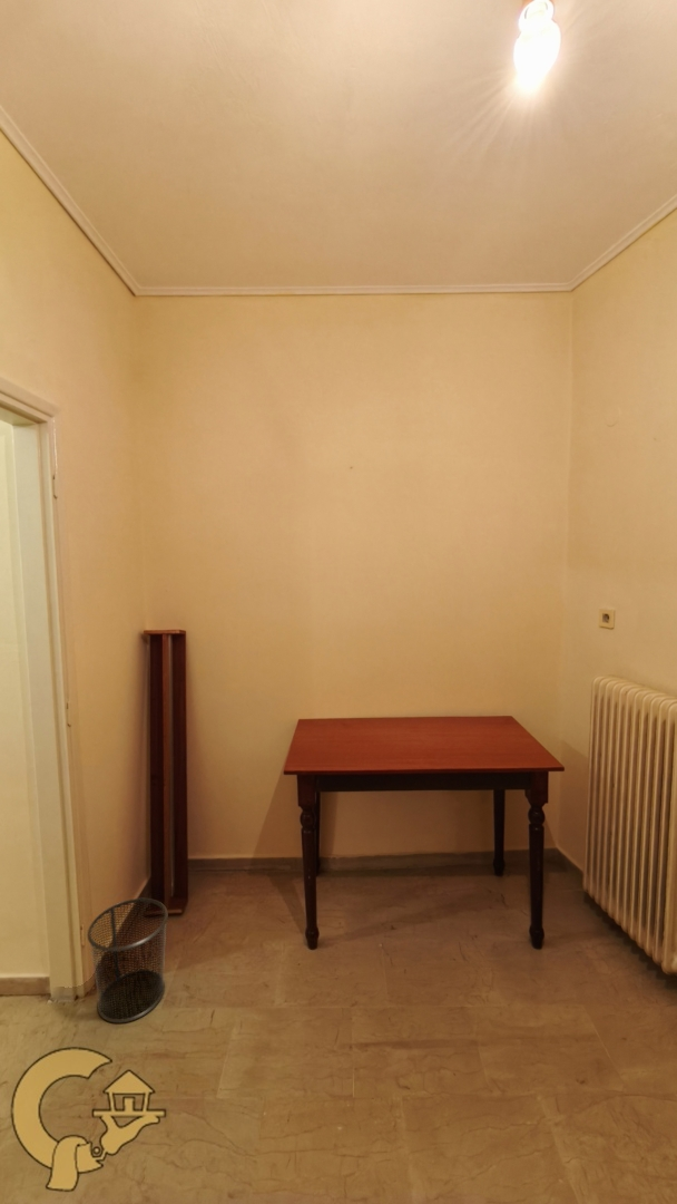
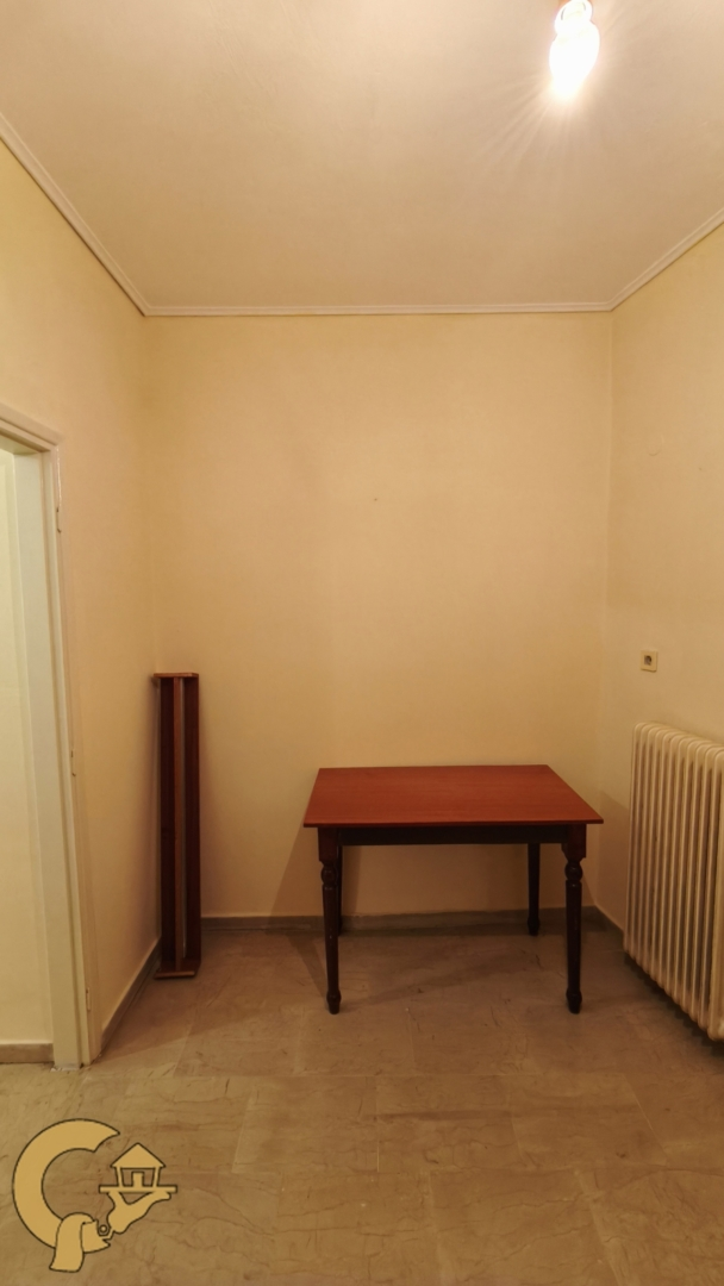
- waste bin (130, 958)
